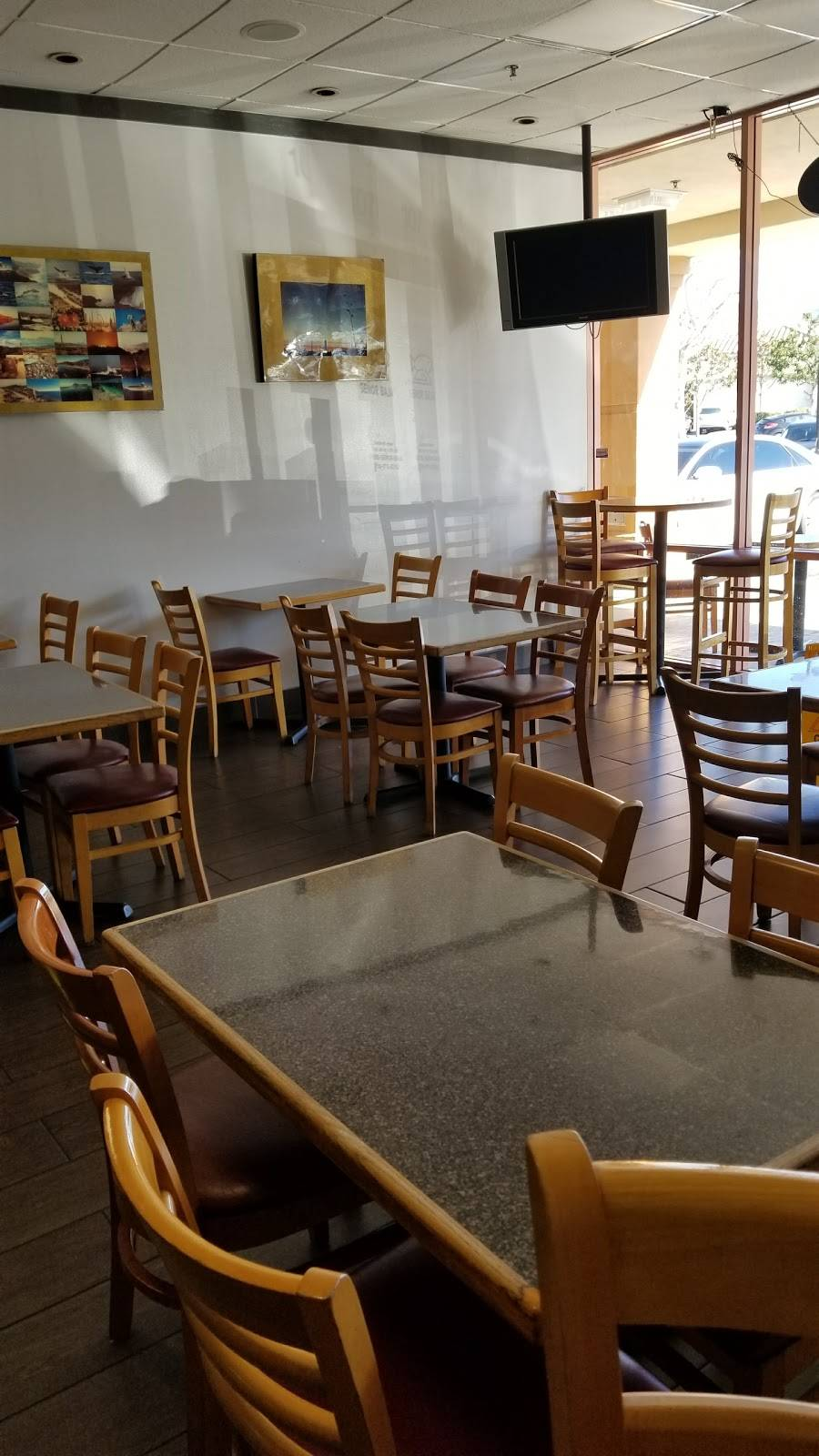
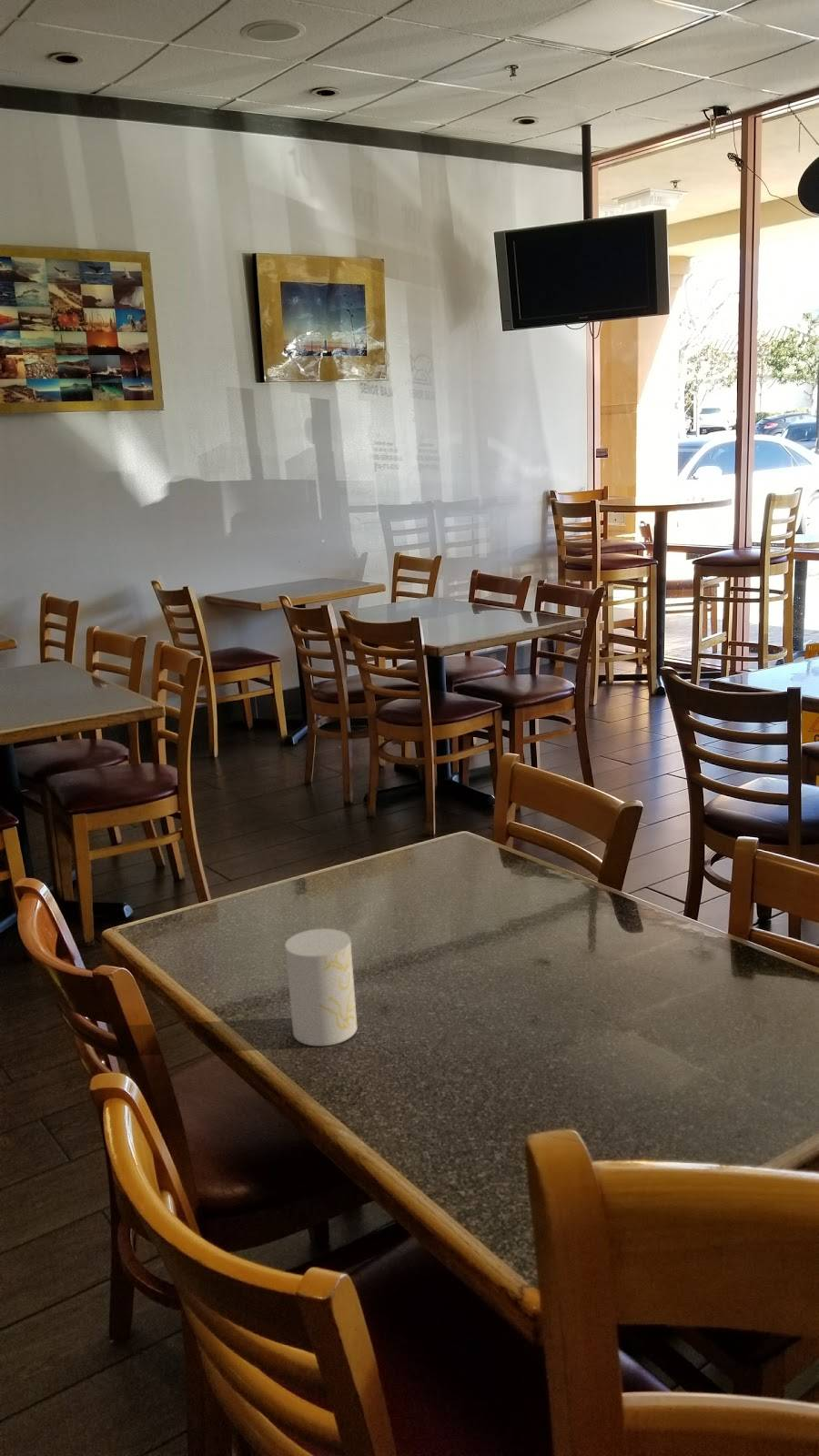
+ cup (321, 986)
